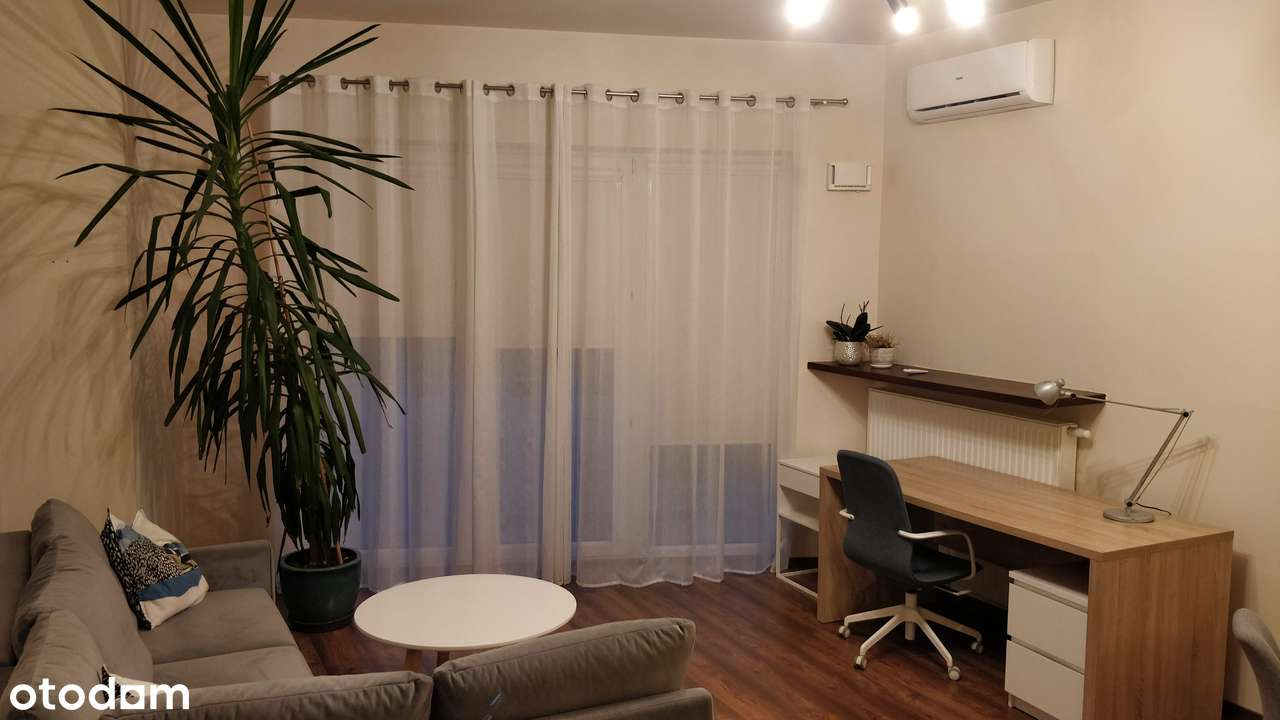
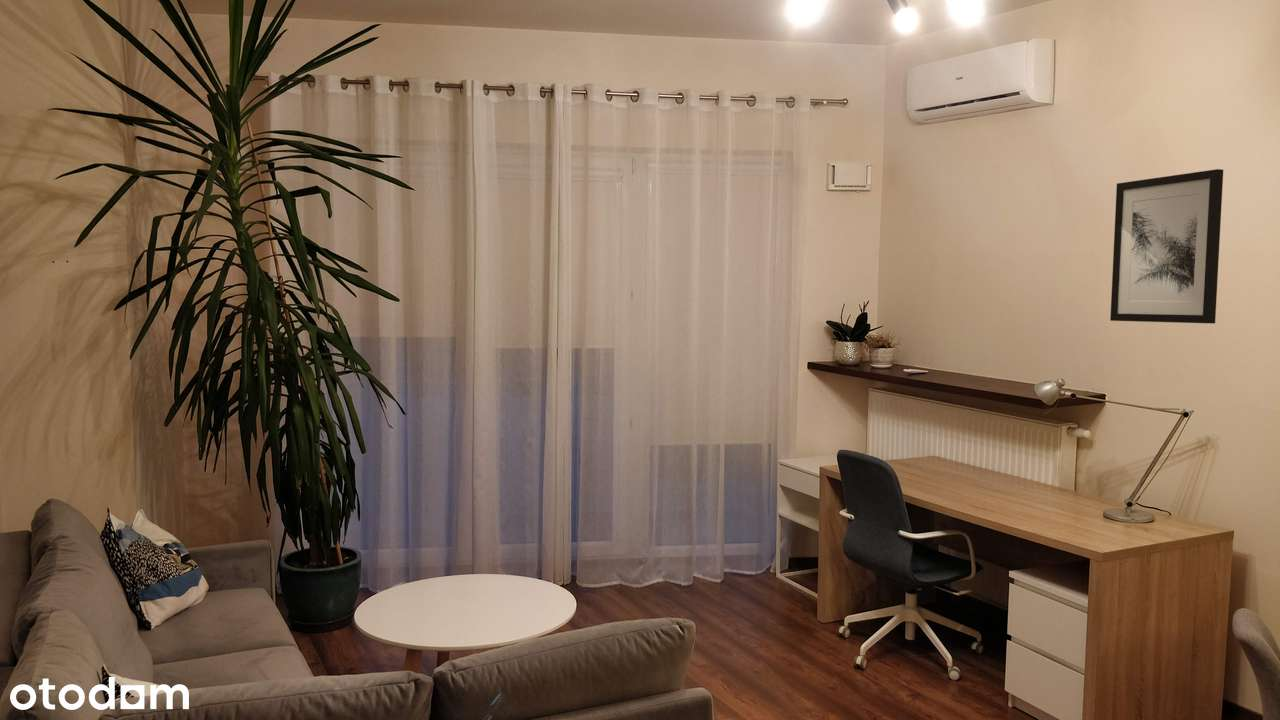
+ wall art (1163, 249)
